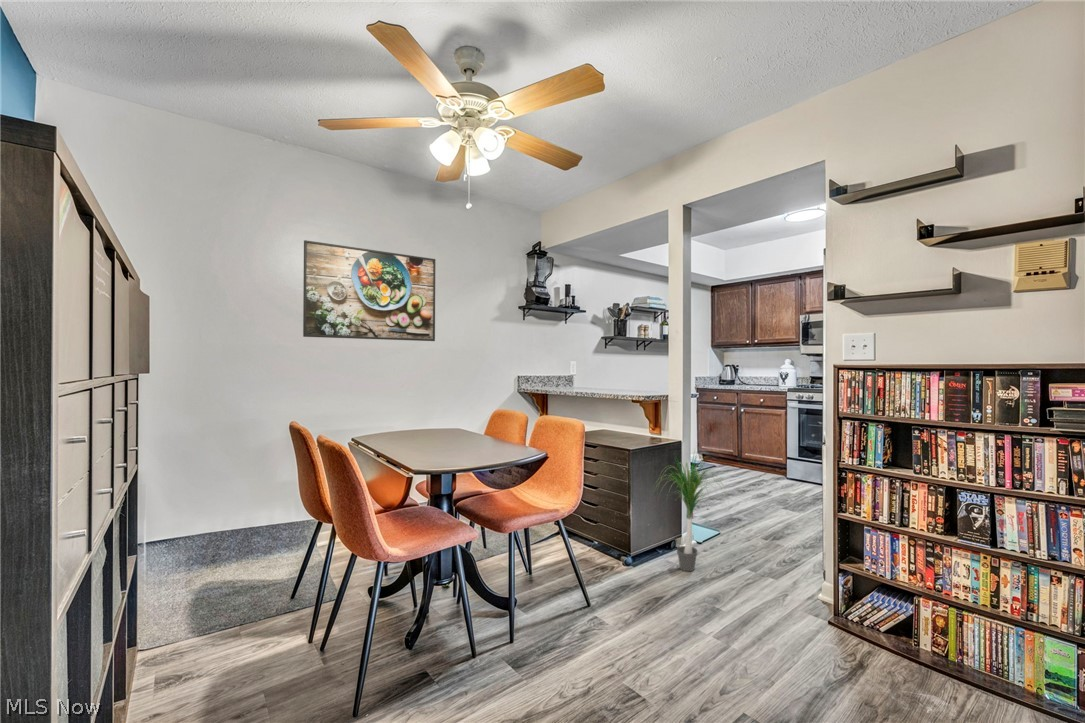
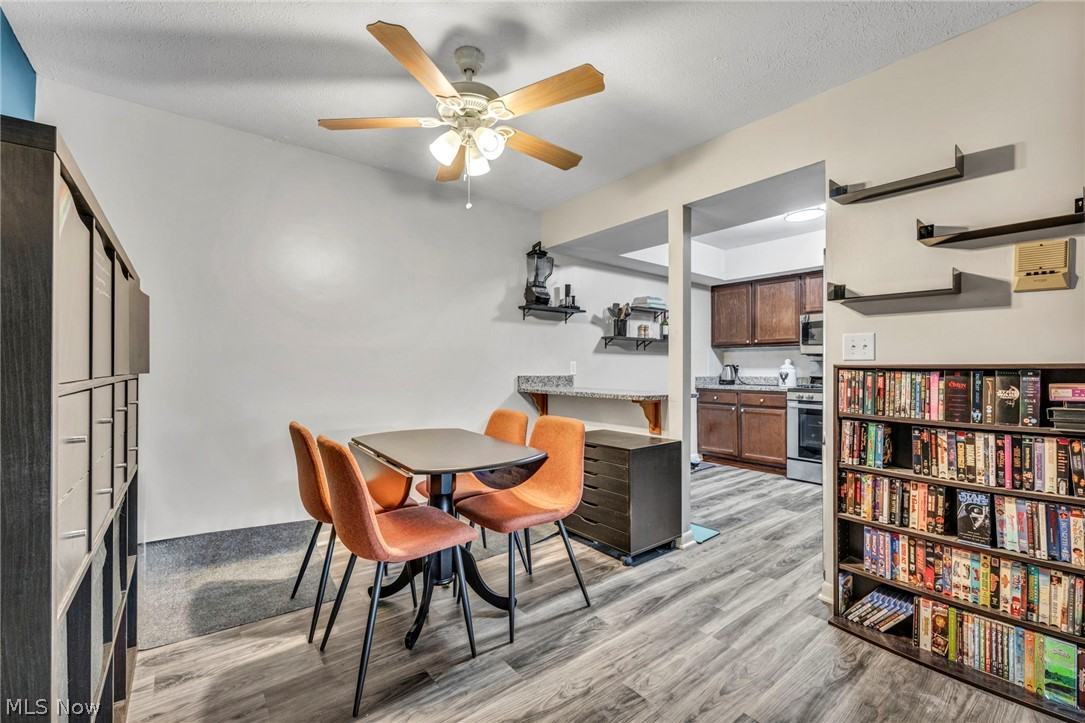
- potted plant (689, 507)
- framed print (374, 294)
